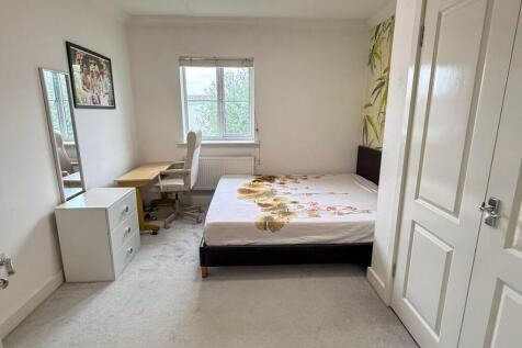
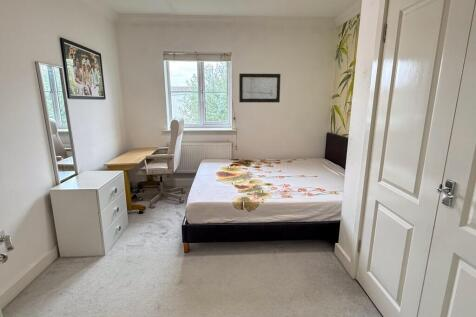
+ wall art (259, 88)
